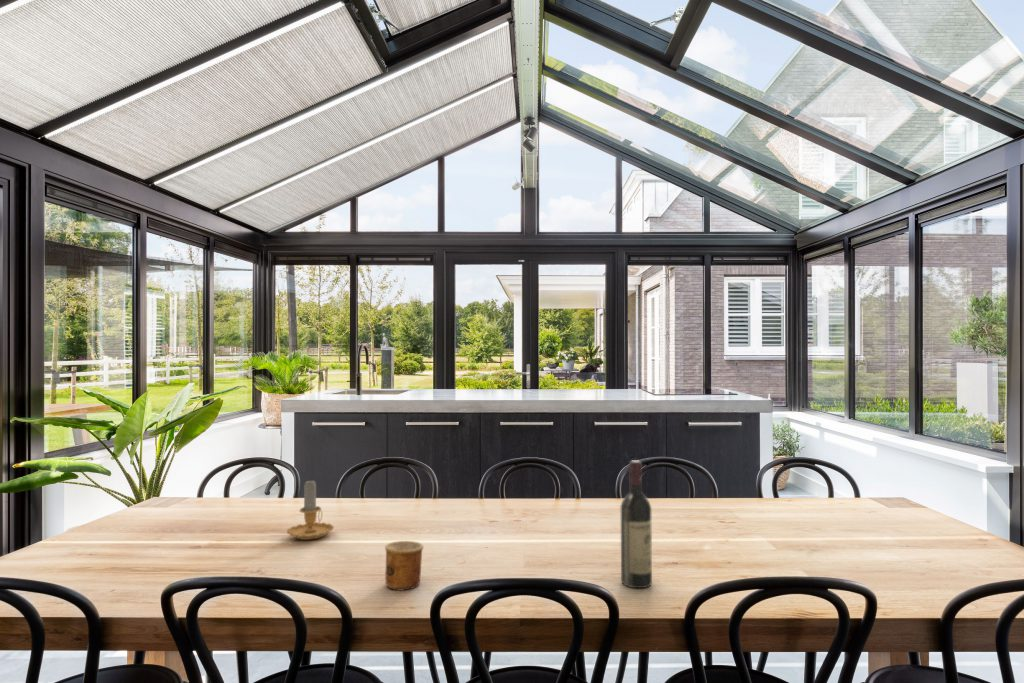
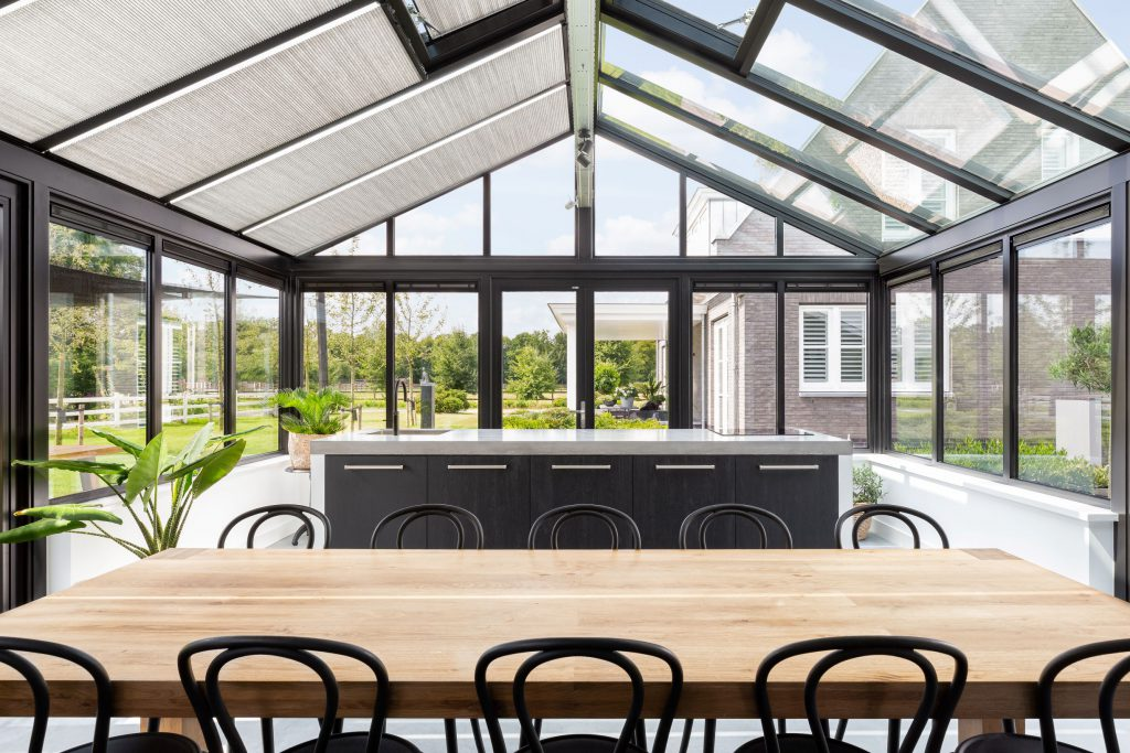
- cup (404, 565)
- wine bottle (635, 521)
- candle (312, 505)
